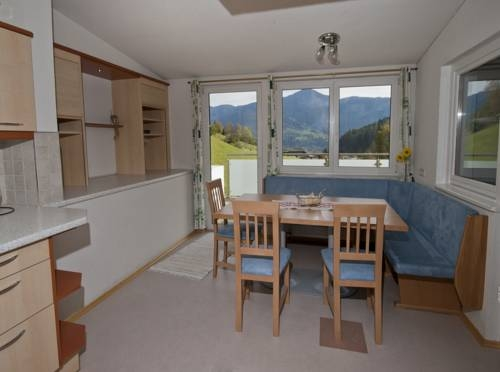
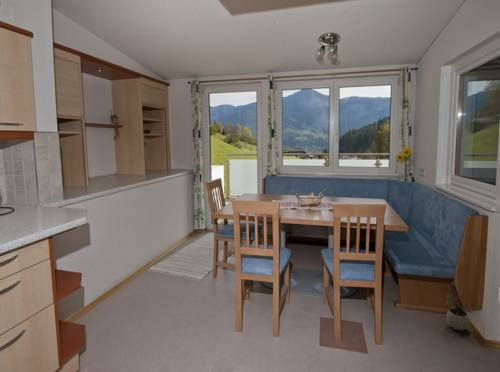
+ potted plant (456, 306)
